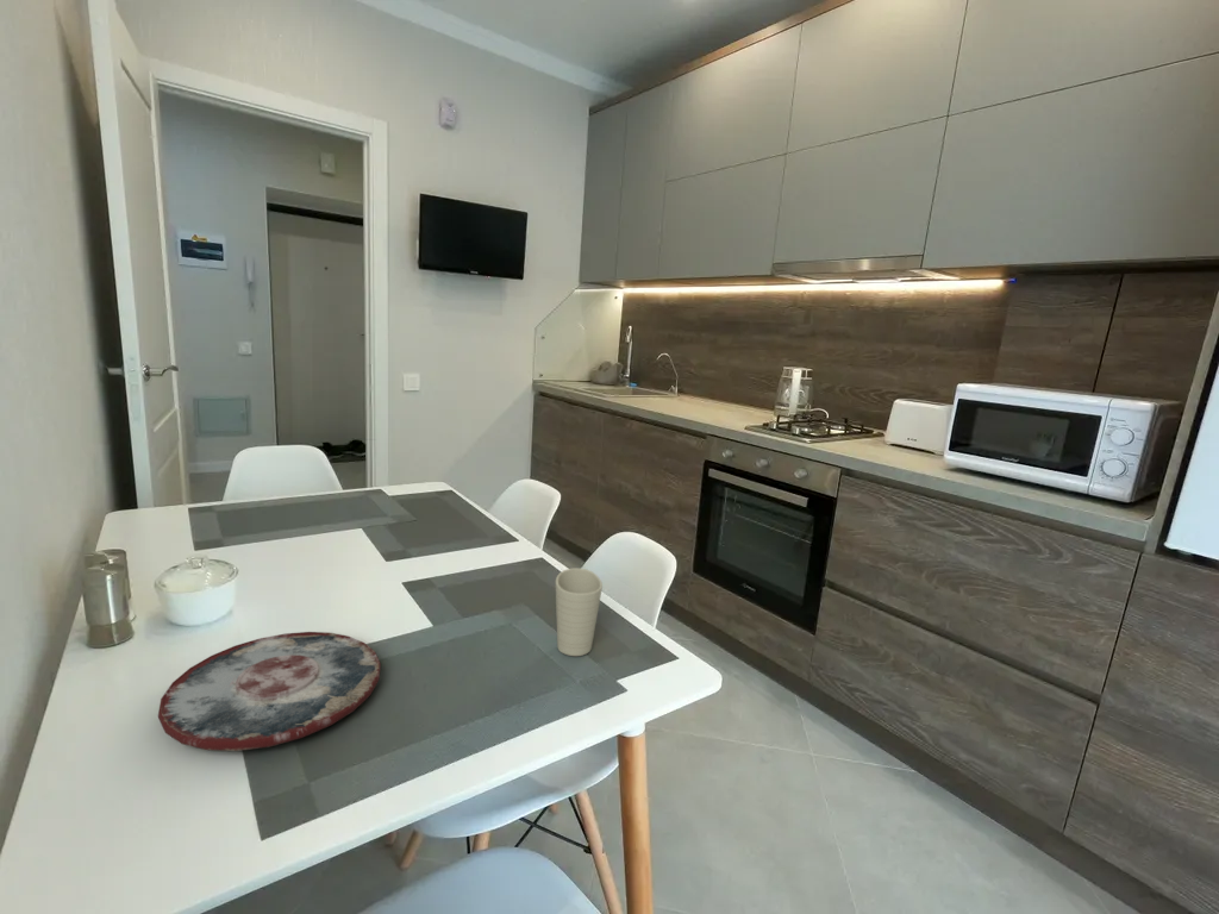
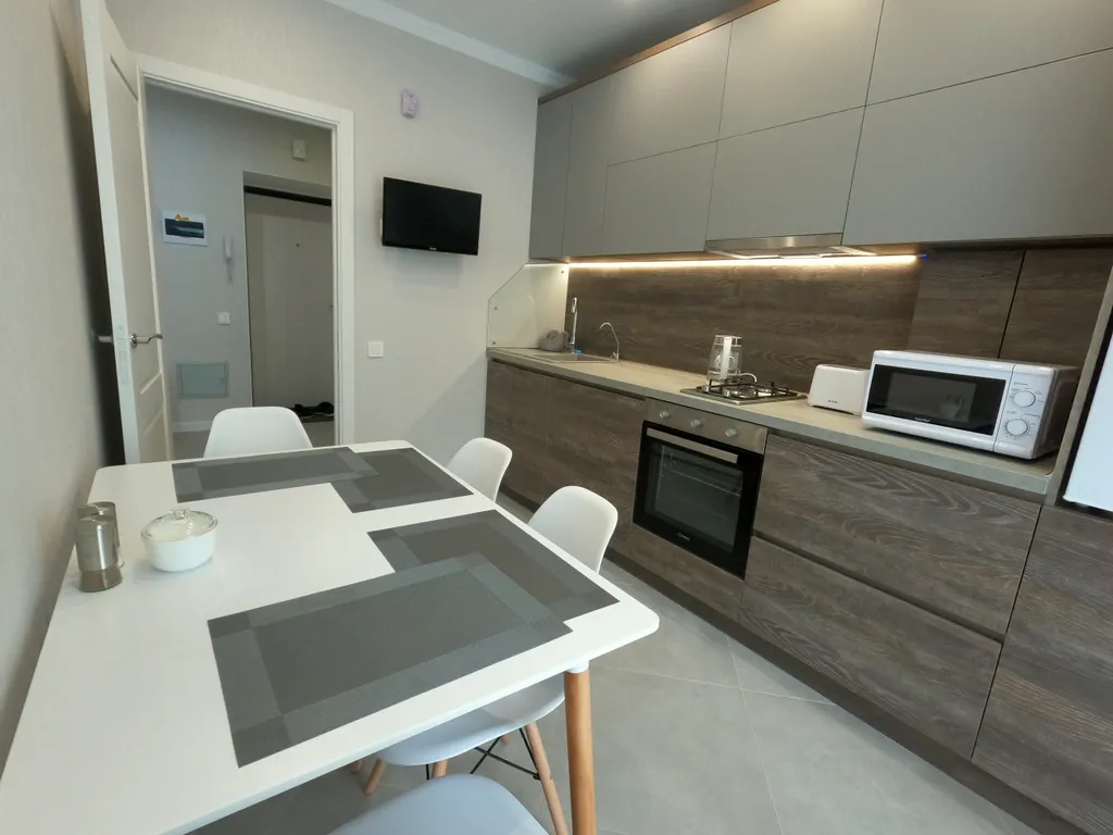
- cup (576, 612)
- plate (279, 682)
